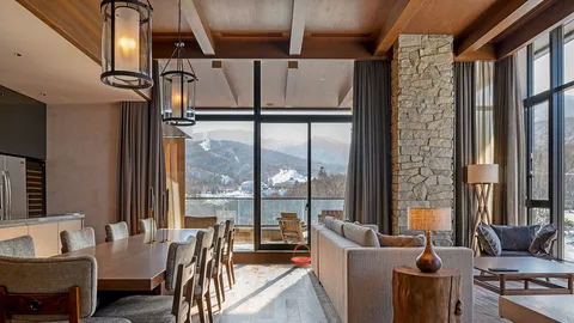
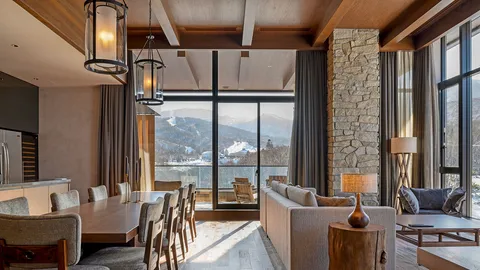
- basket (301, 257)
